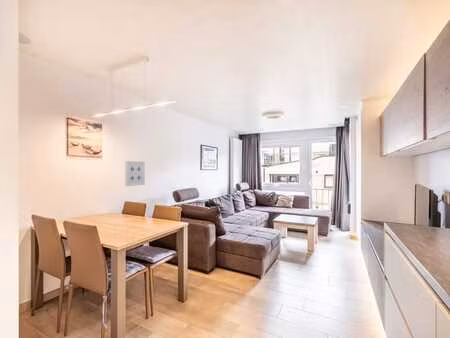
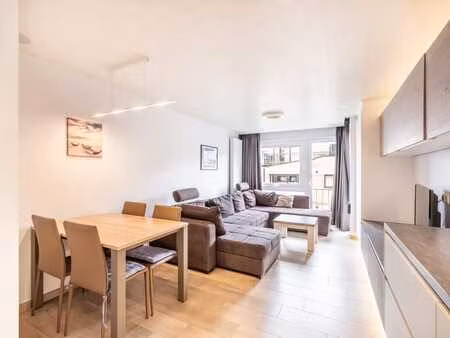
- wall art (135, 173)
